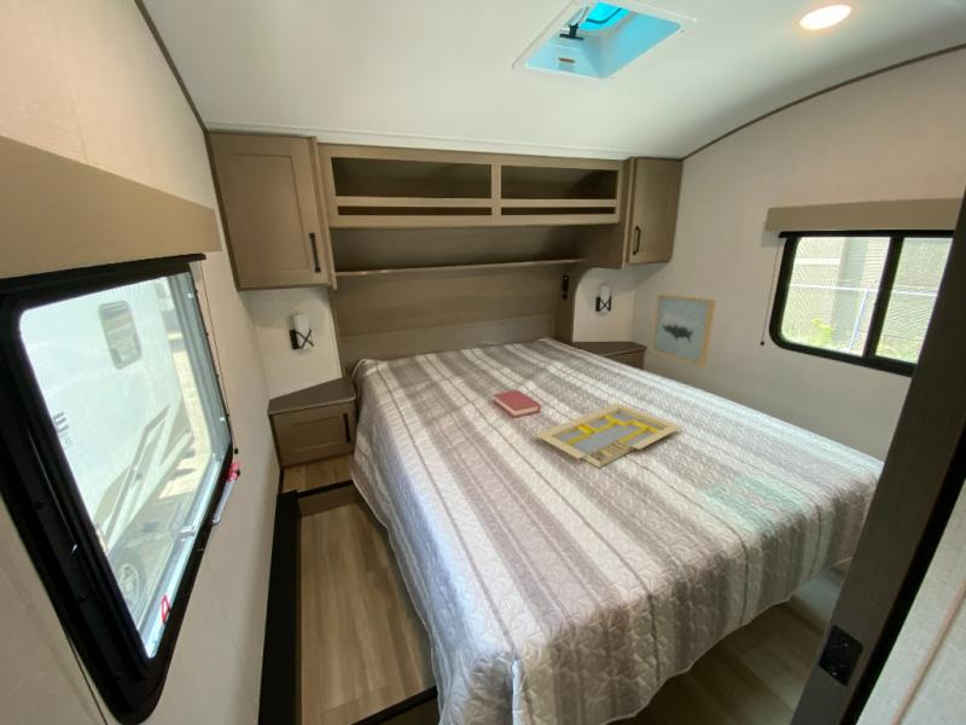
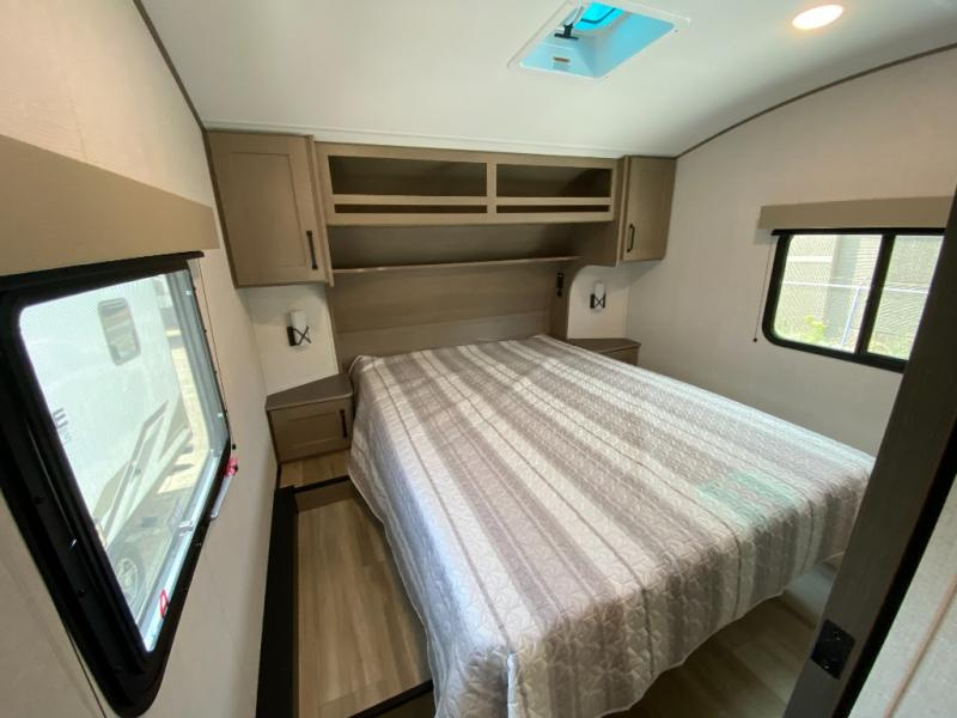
- wall art (680, 327)
- serving tray (609, 433)
- book (516, 402)
